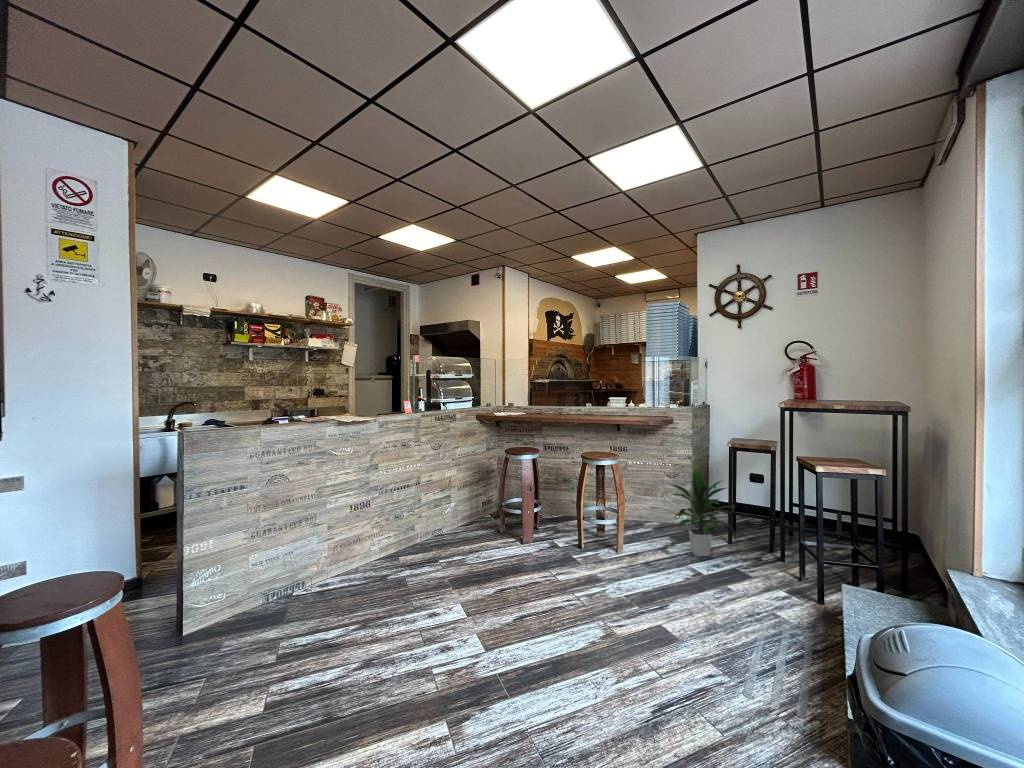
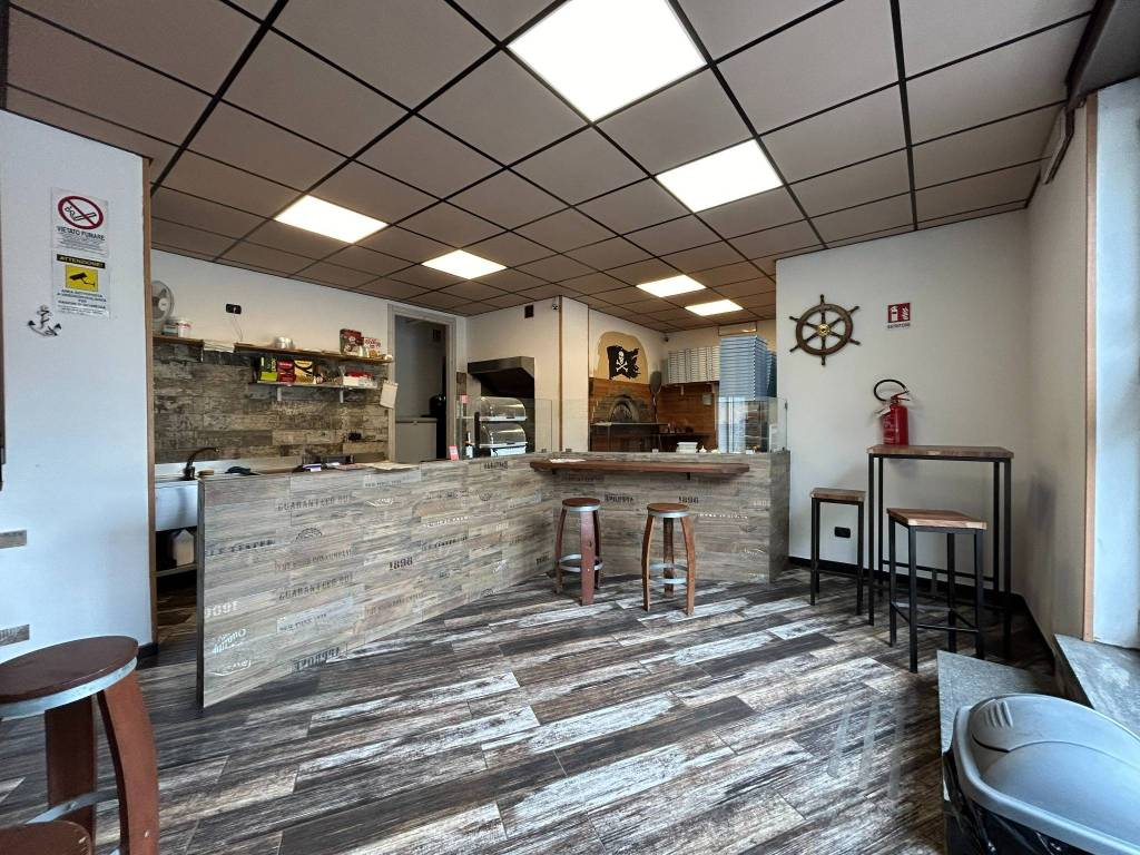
- indoor plant (703, 512)
